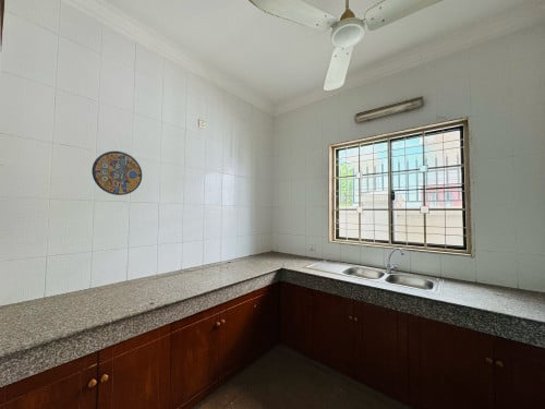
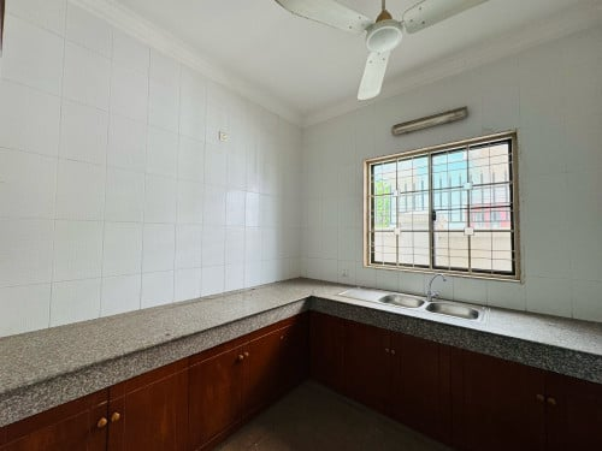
- manhole cover (118, 172)
